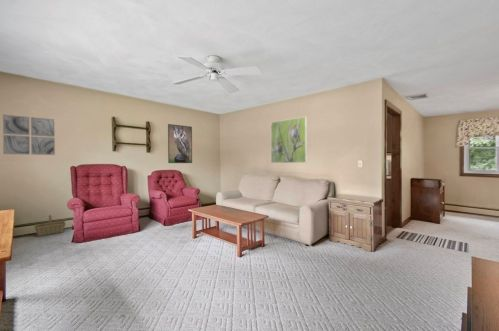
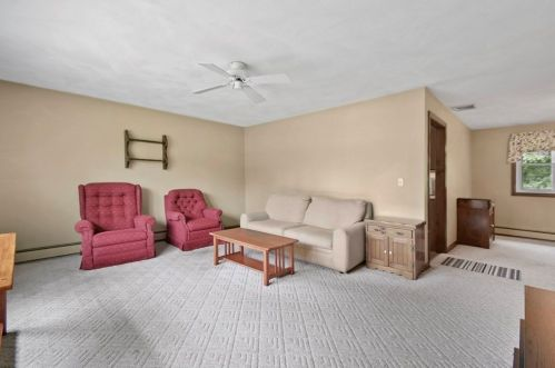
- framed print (180, 144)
- basket (50, 224)
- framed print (287, 141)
- wall art (29, 136)
